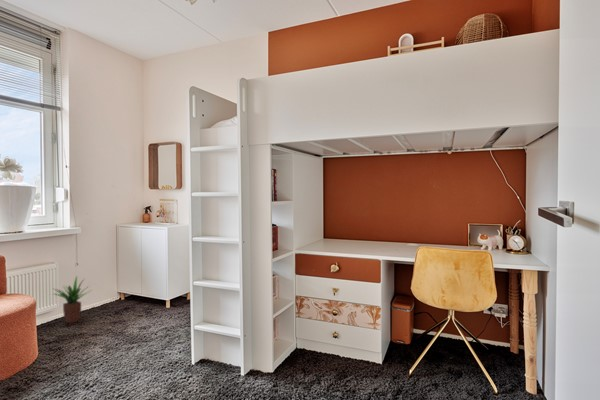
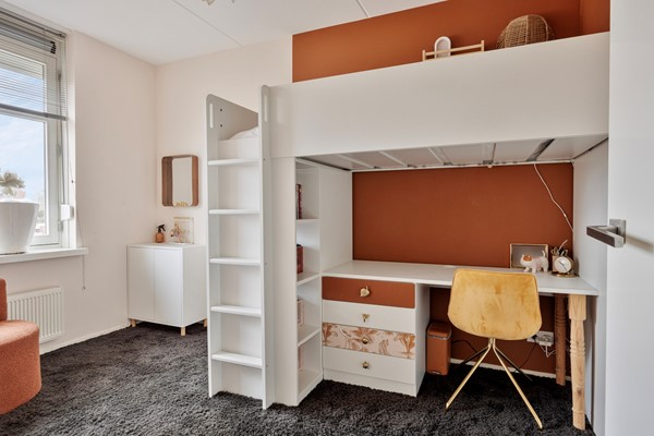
- potted plant (73, 299)
